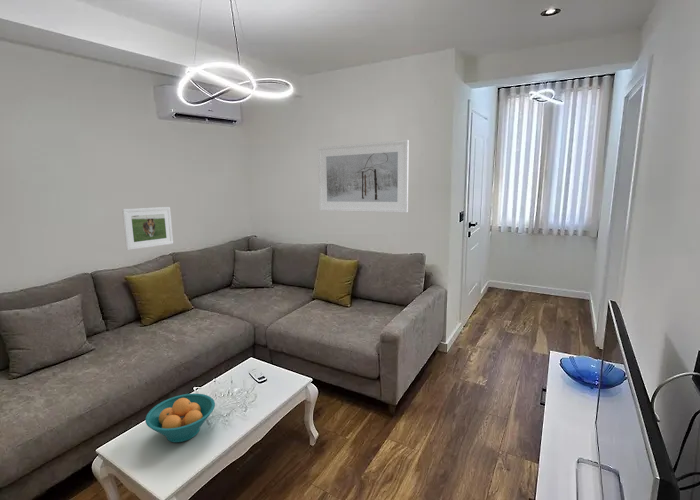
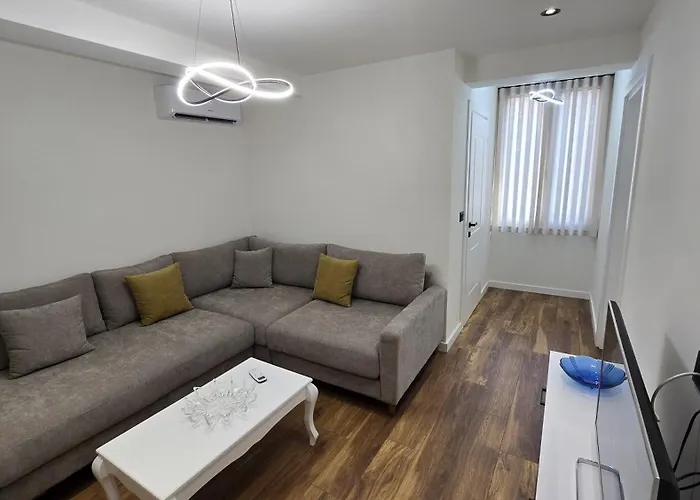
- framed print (360, 178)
- fruit bowl (181, 416)
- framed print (149, 227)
